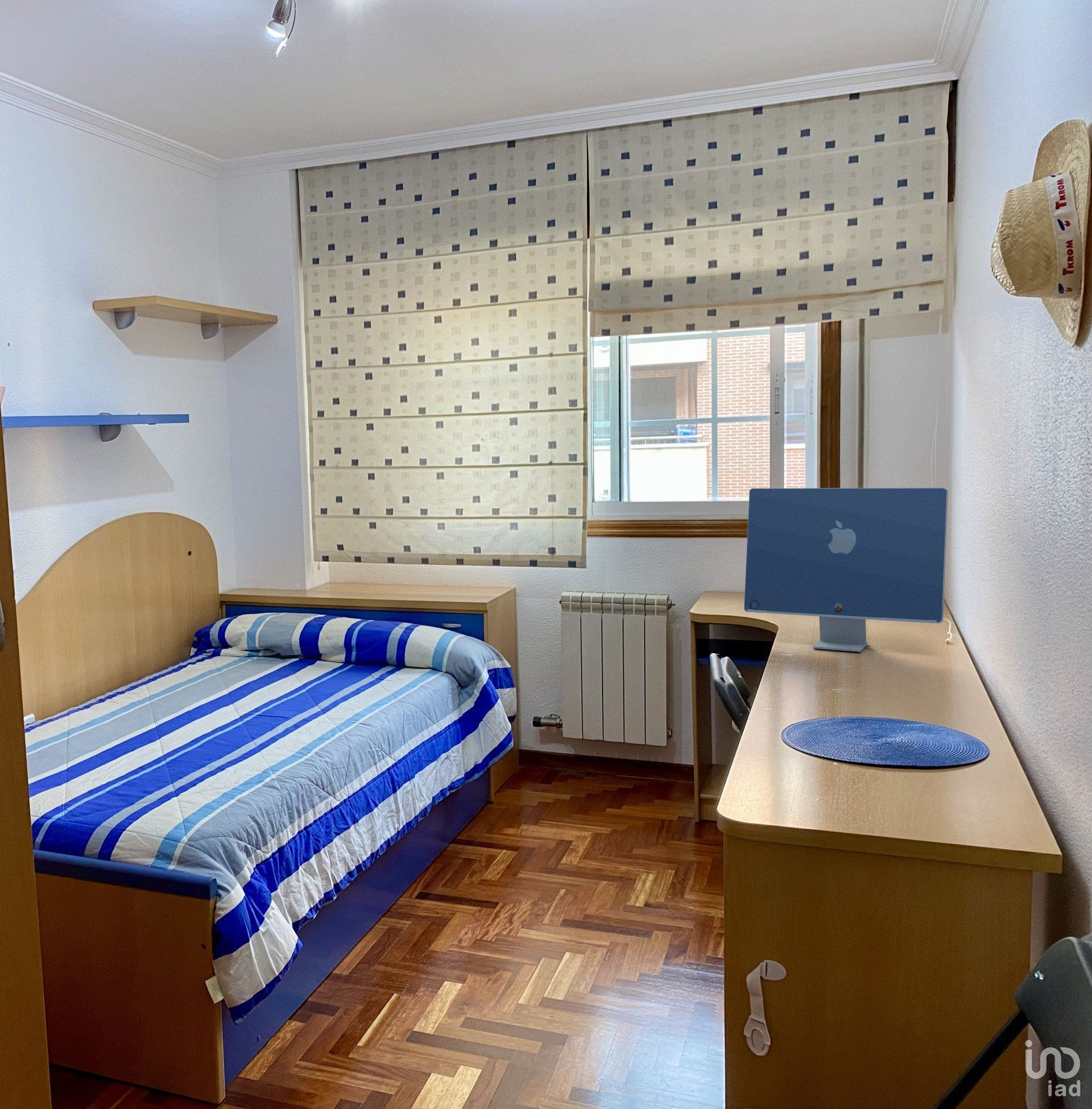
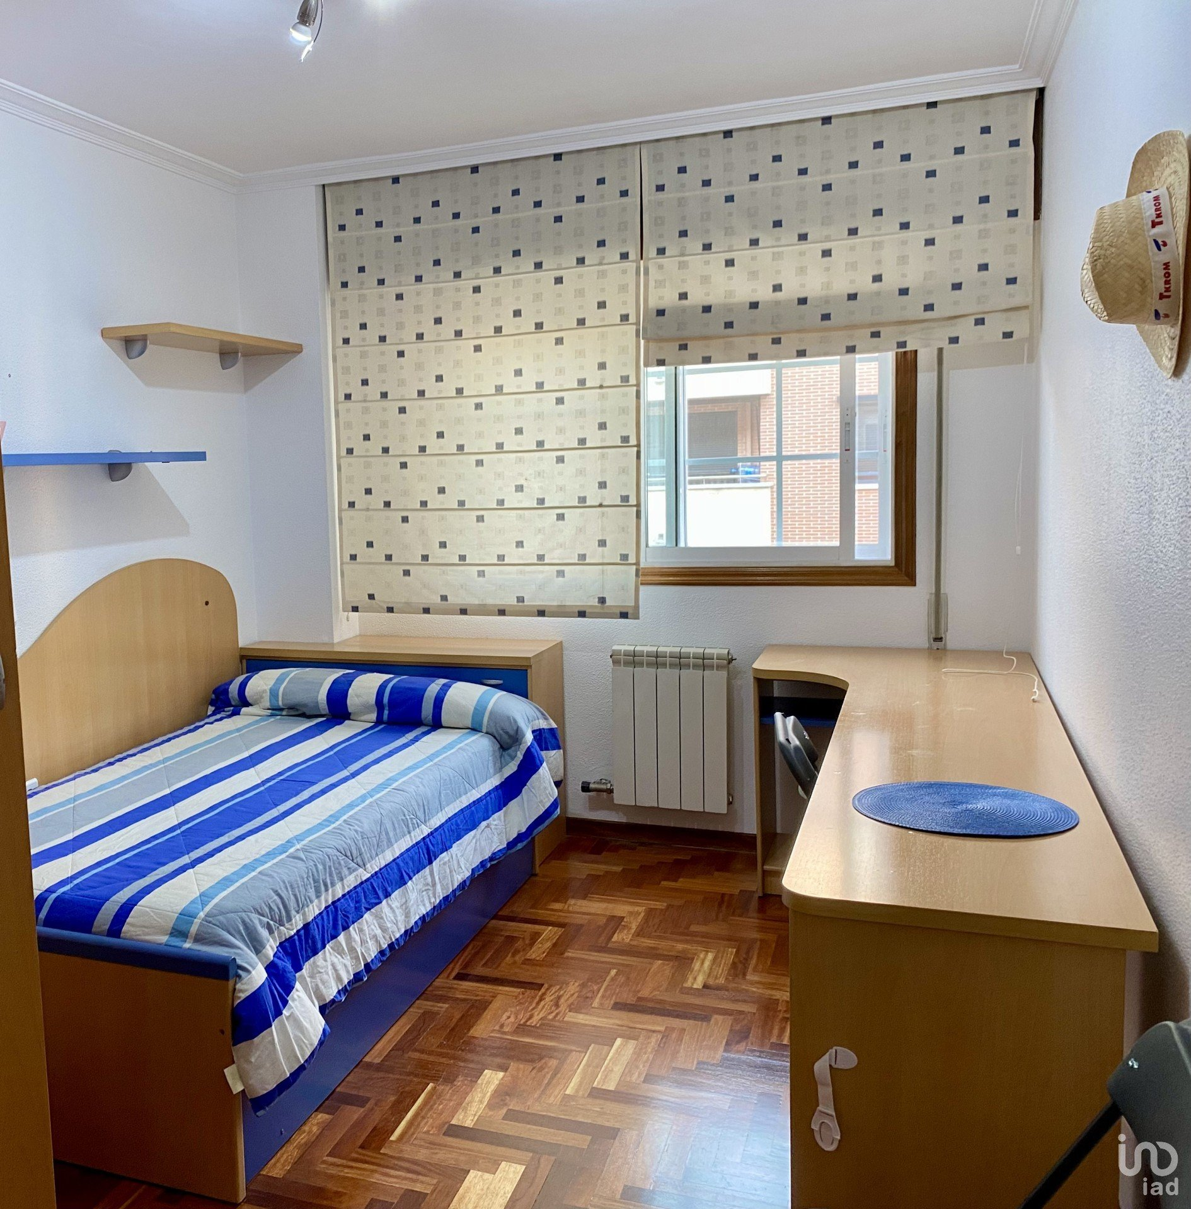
- computer monitor (842, 568)
